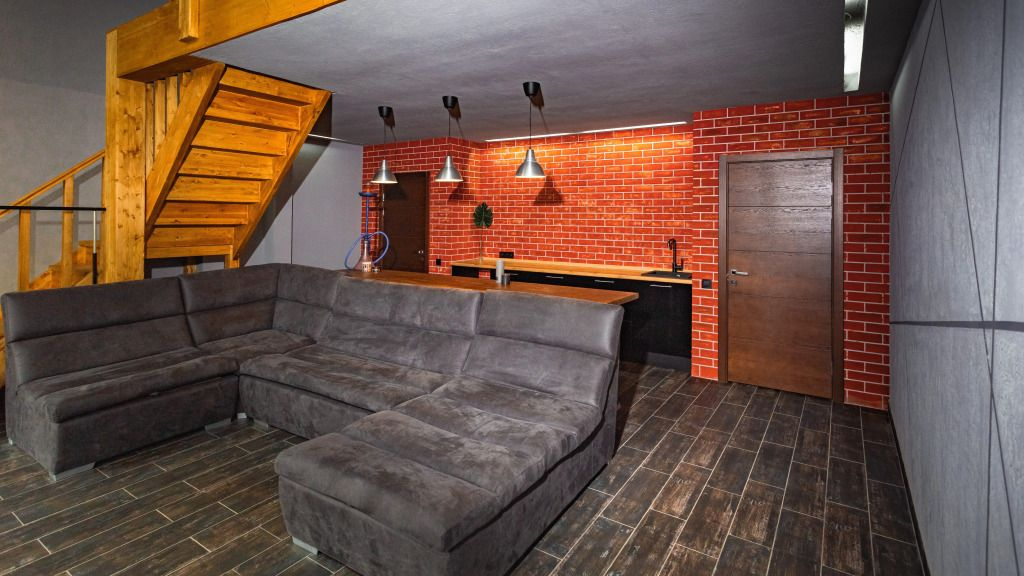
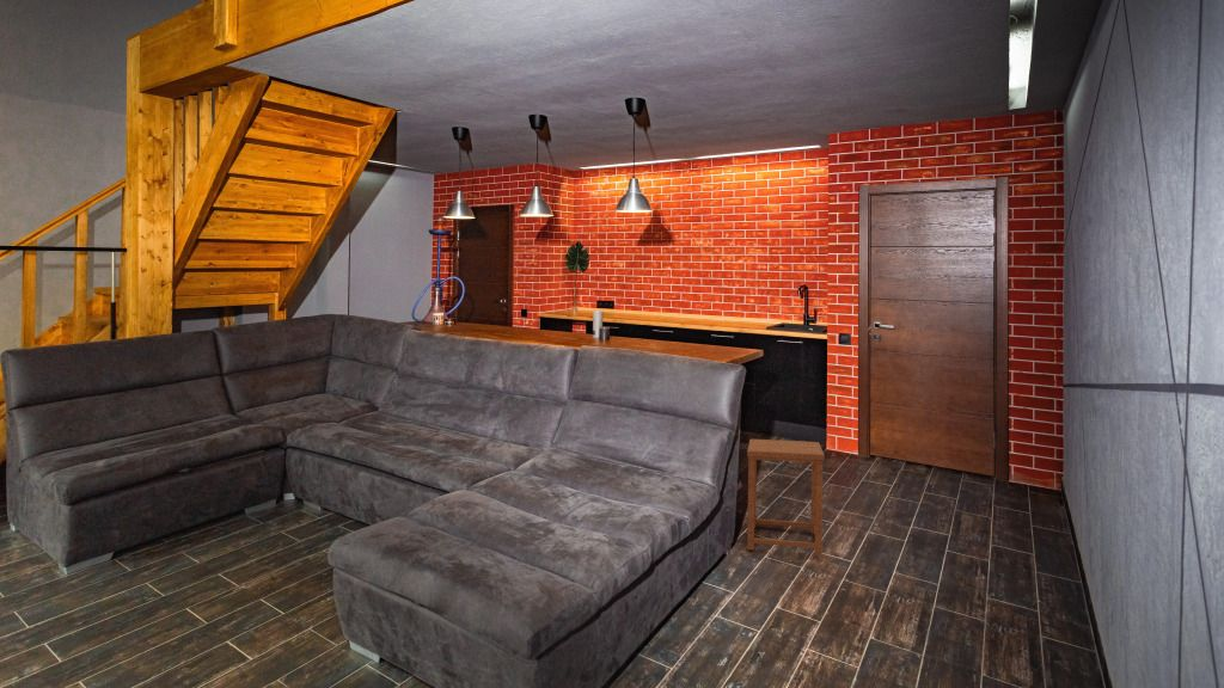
+ side table (783, 521)
